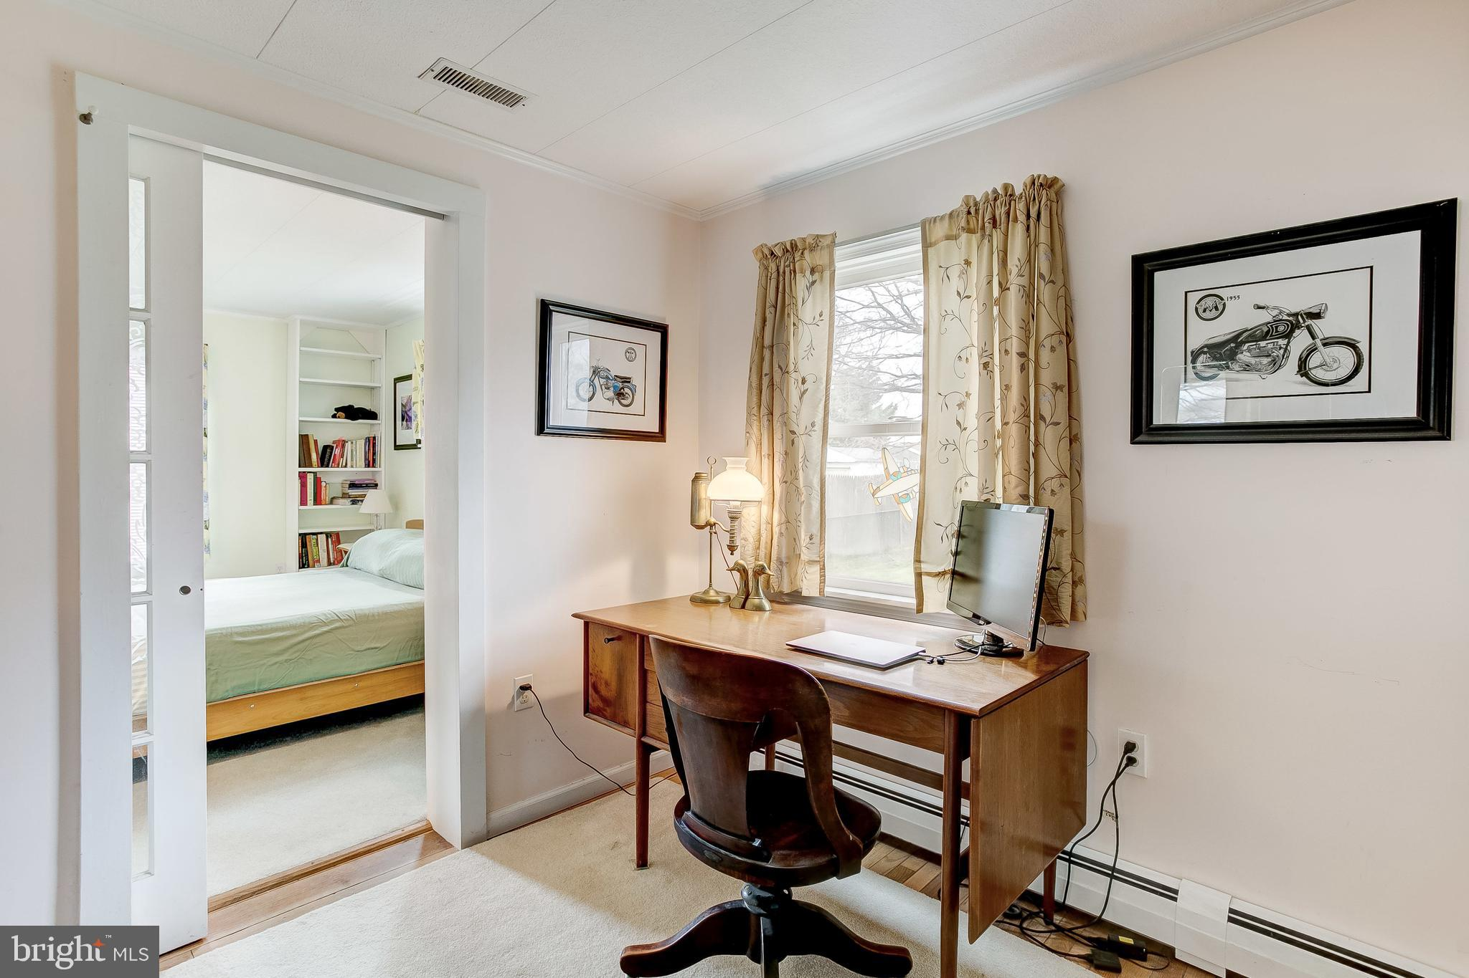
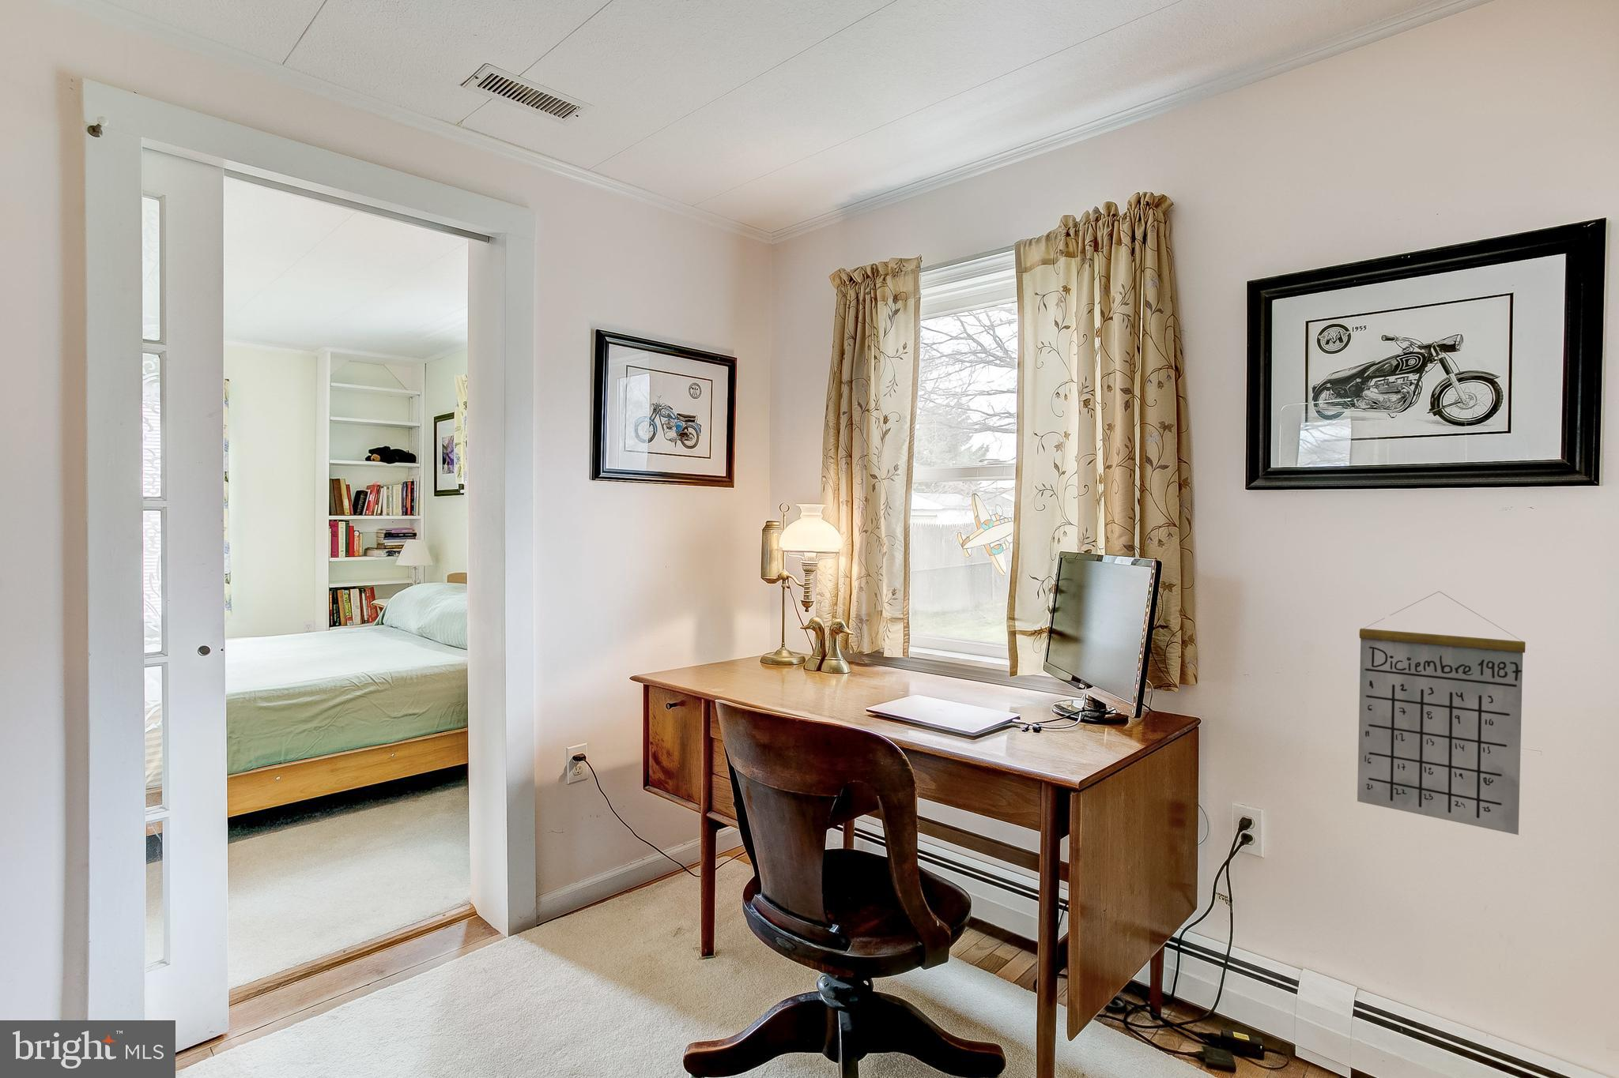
+ calendar (1436, 705)
